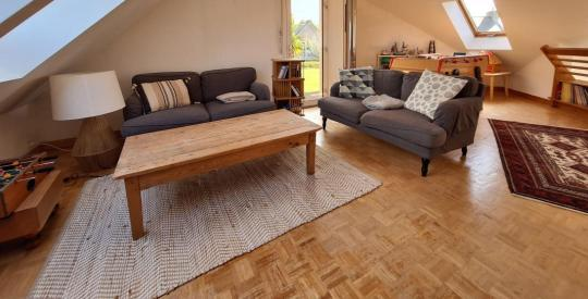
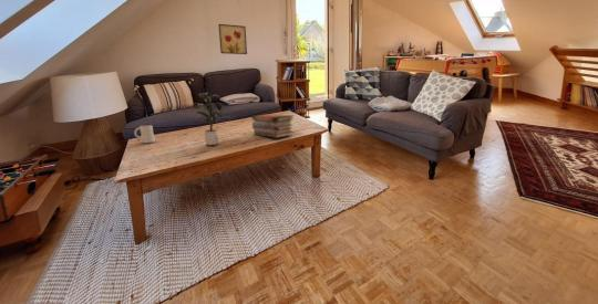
+ wall art (233, 39)
+ book stack (272, 125)
+ mug (144, 134)
+ potted plant (212, 117)
